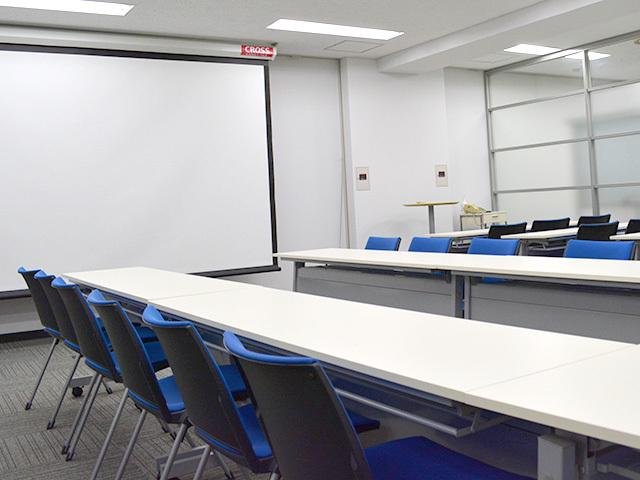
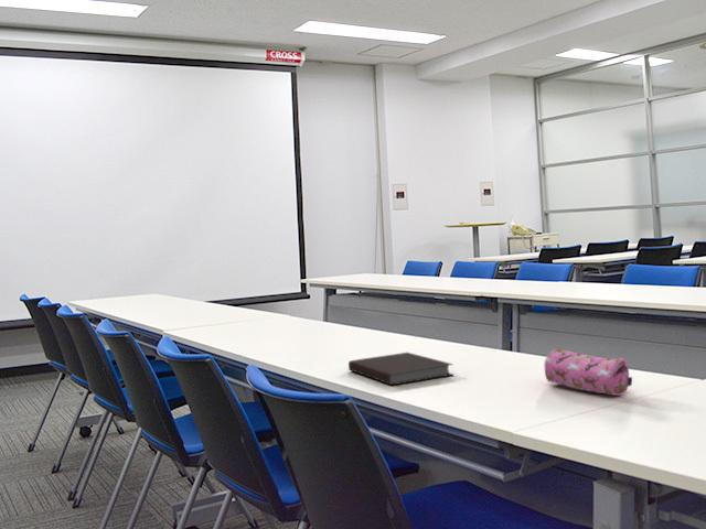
+ pencil case (585, 370)
+ notebook (399, 367)
